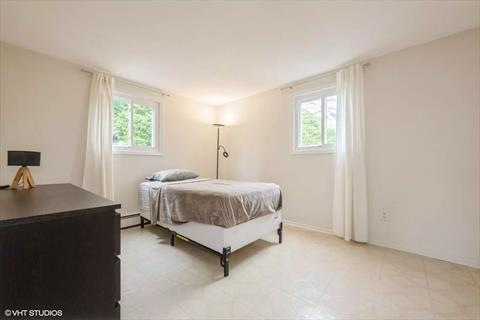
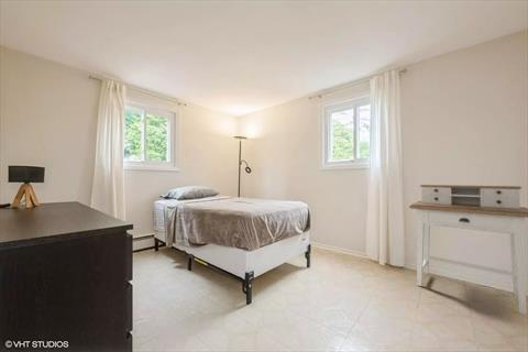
+ desk (469, 229)
